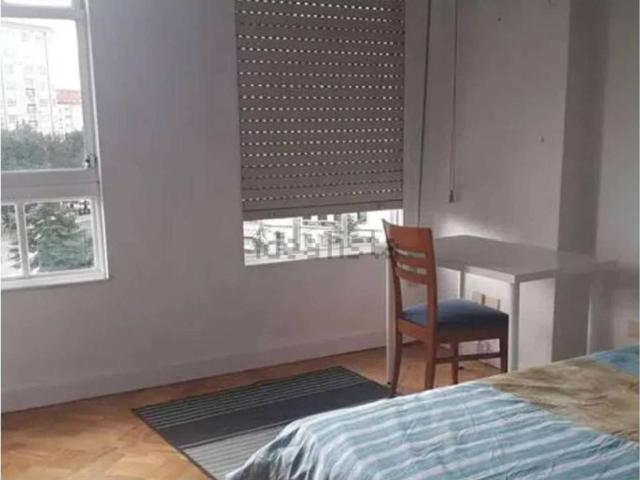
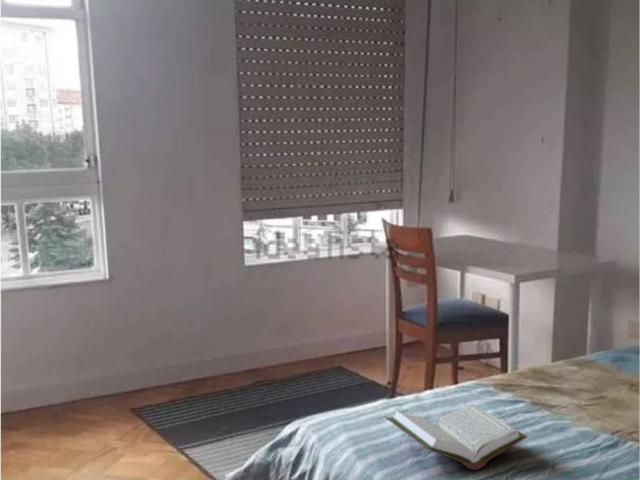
+ book (454, 434)
